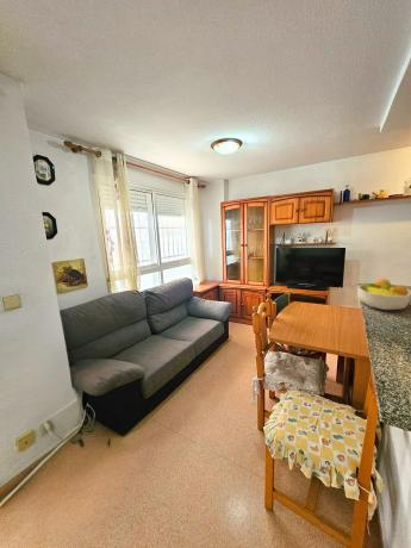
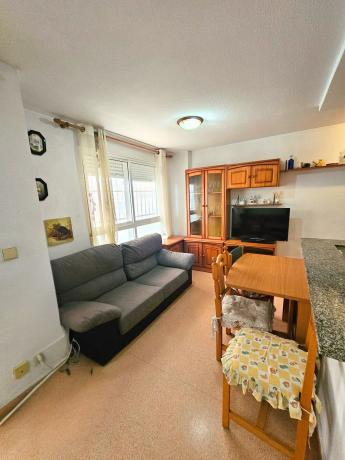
- fruit bowl (382, 293)
